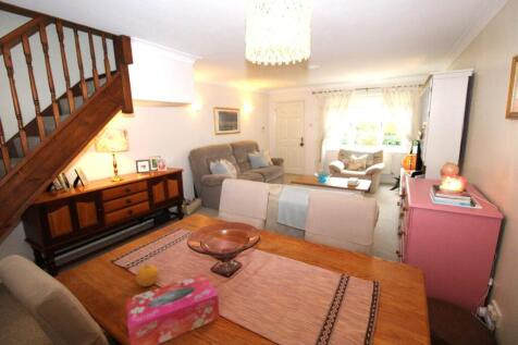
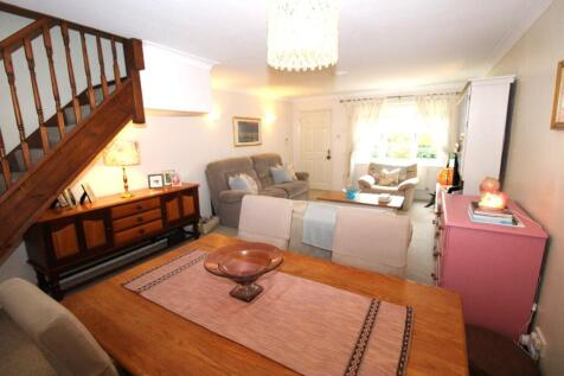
- fruit (147, 273)
- tissue box (173, 308)
